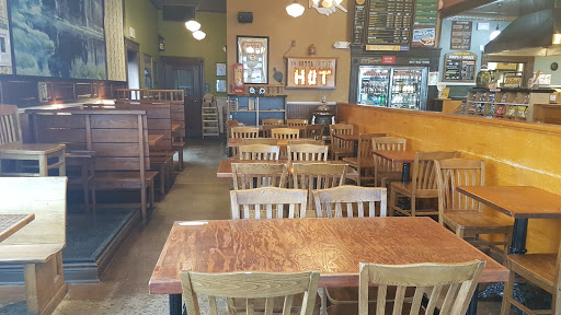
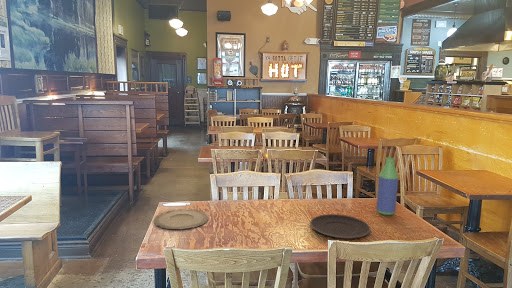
+ plate (181, 218)
+ plate (339, 226)
+ bottle (387, 186)
